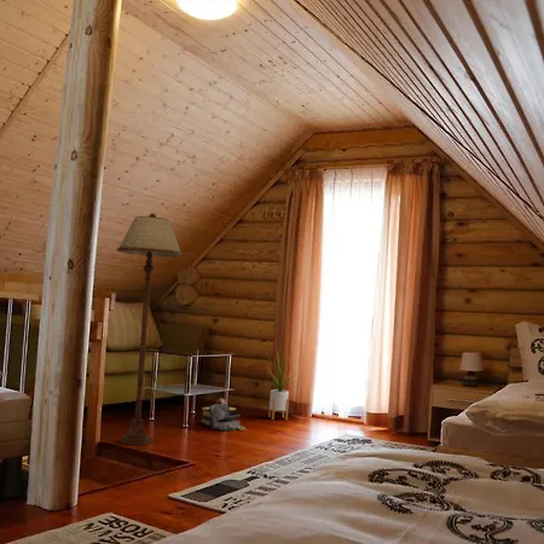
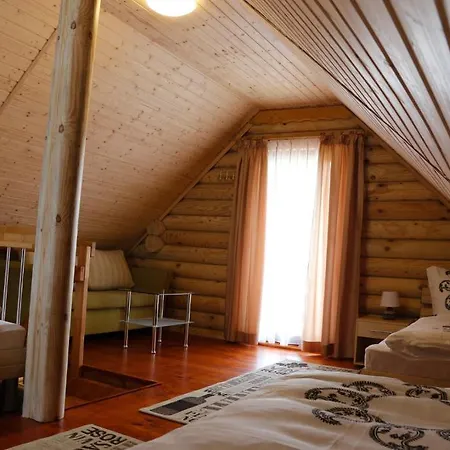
- floor lamp (144, 325)
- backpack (224, 412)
- house plant (280, 382)
